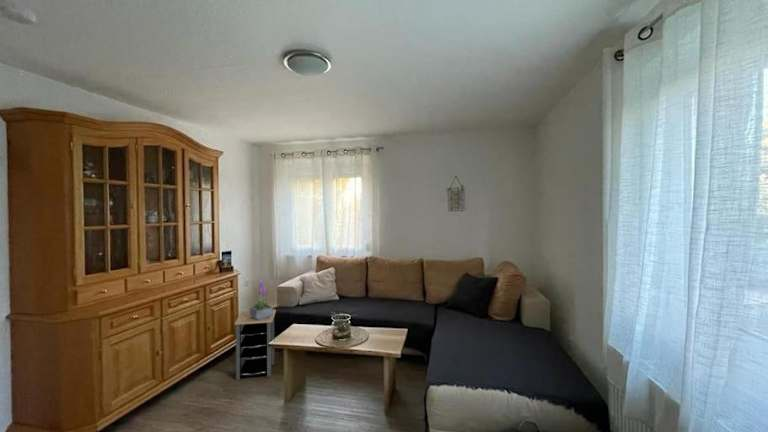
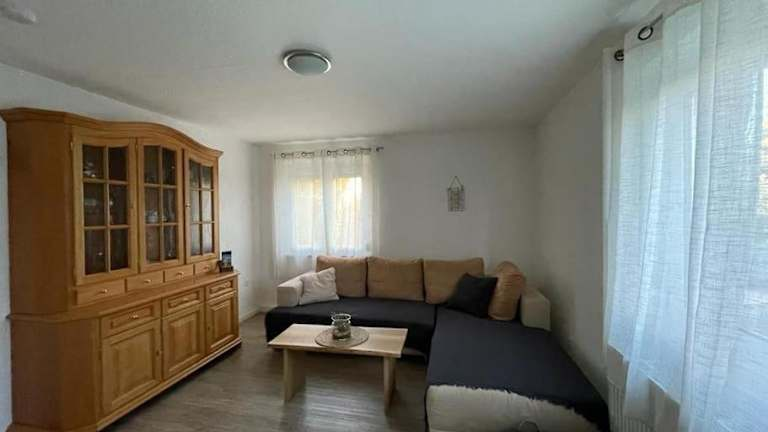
- side table (256, 343)
- potted plant (261, 297)
